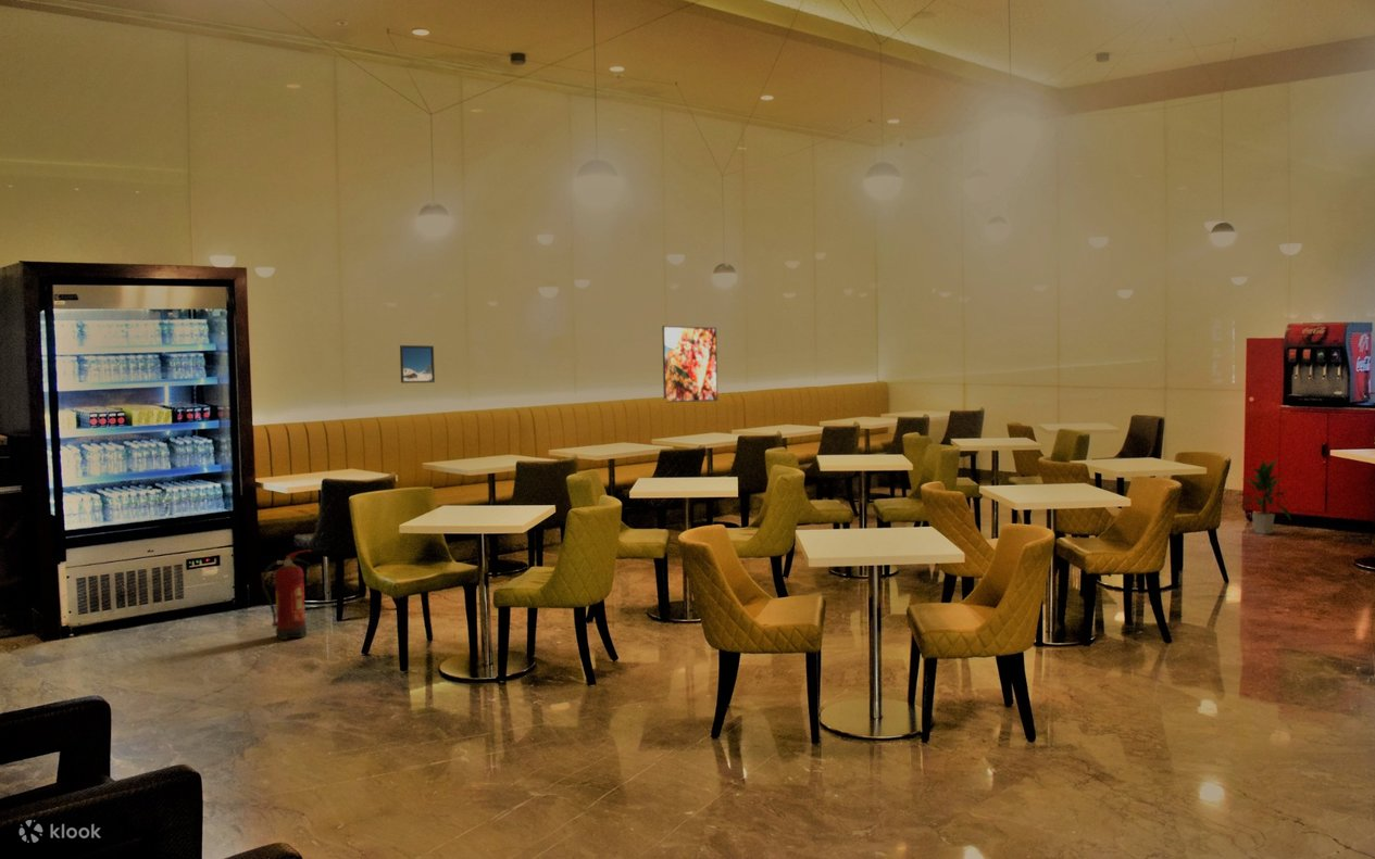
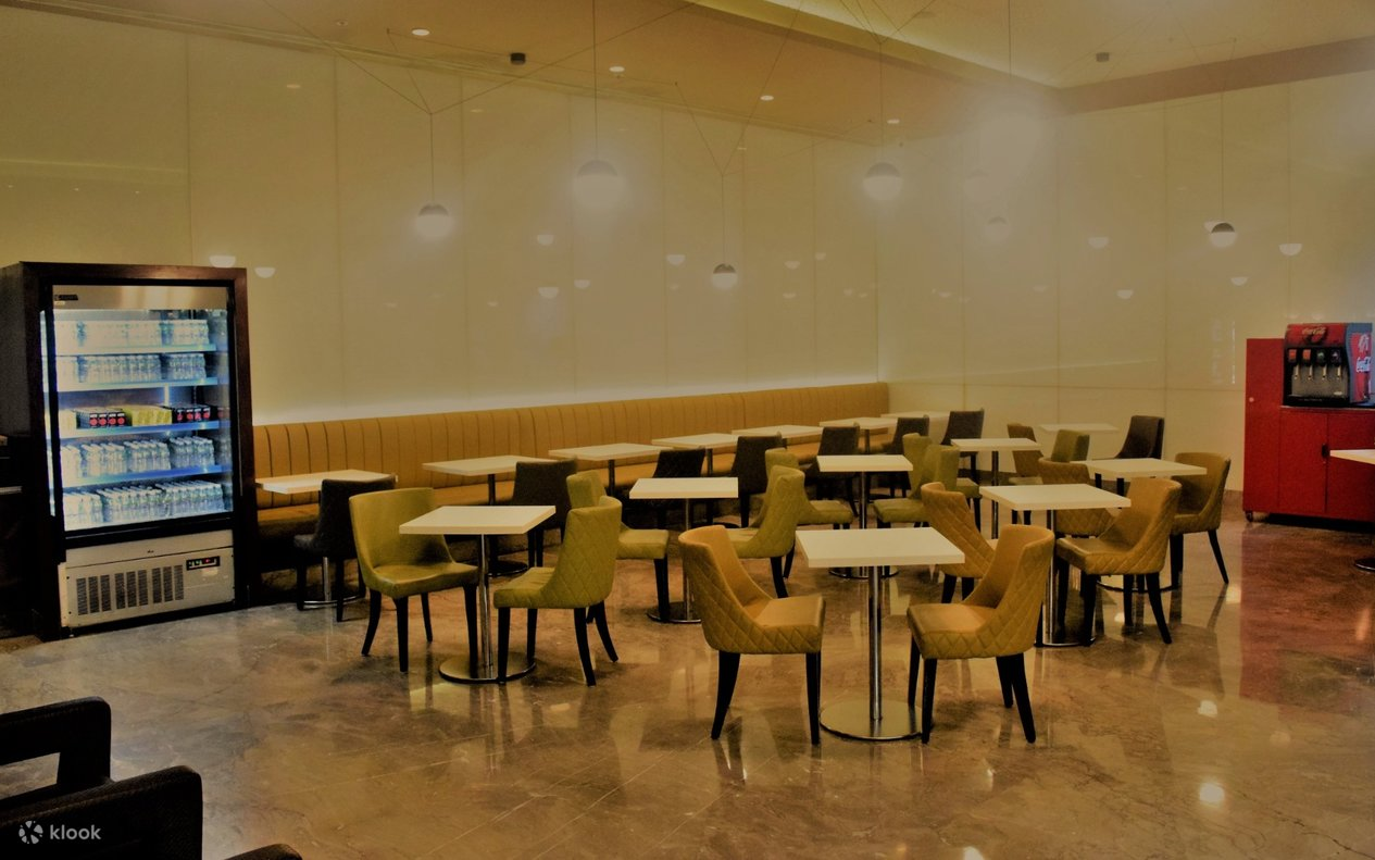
- fire extinguisher (288, 593)
- indoor plant (1264, 496)
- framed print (690, 364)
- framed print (417, 364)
